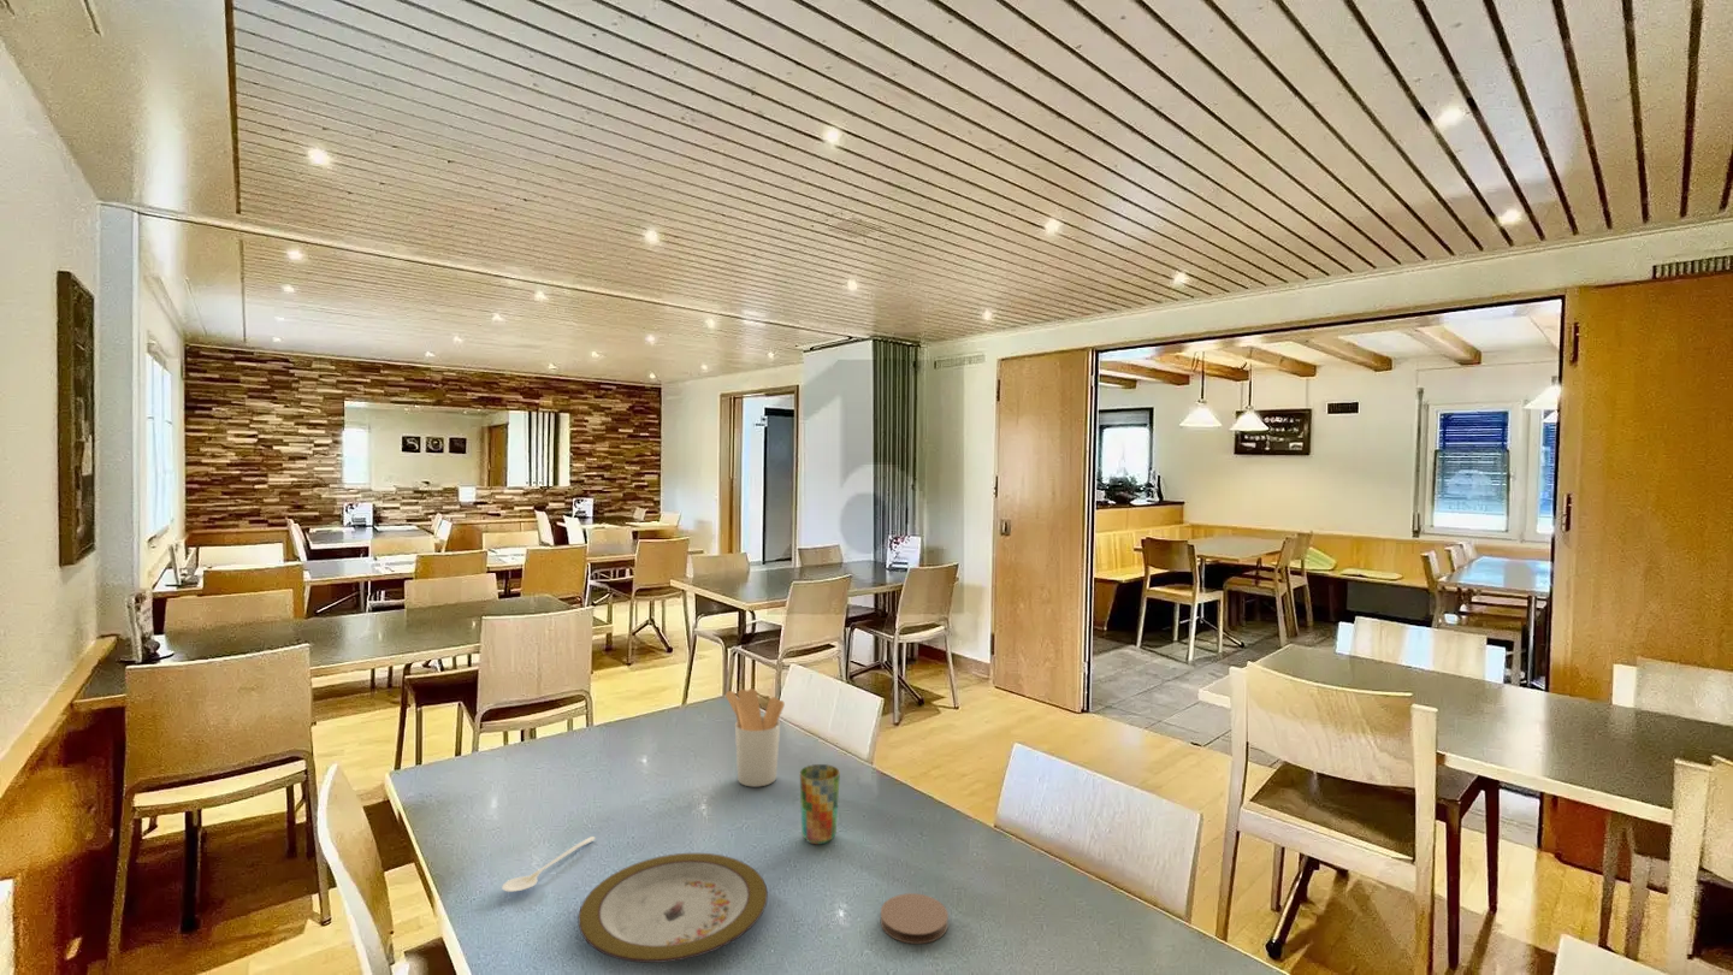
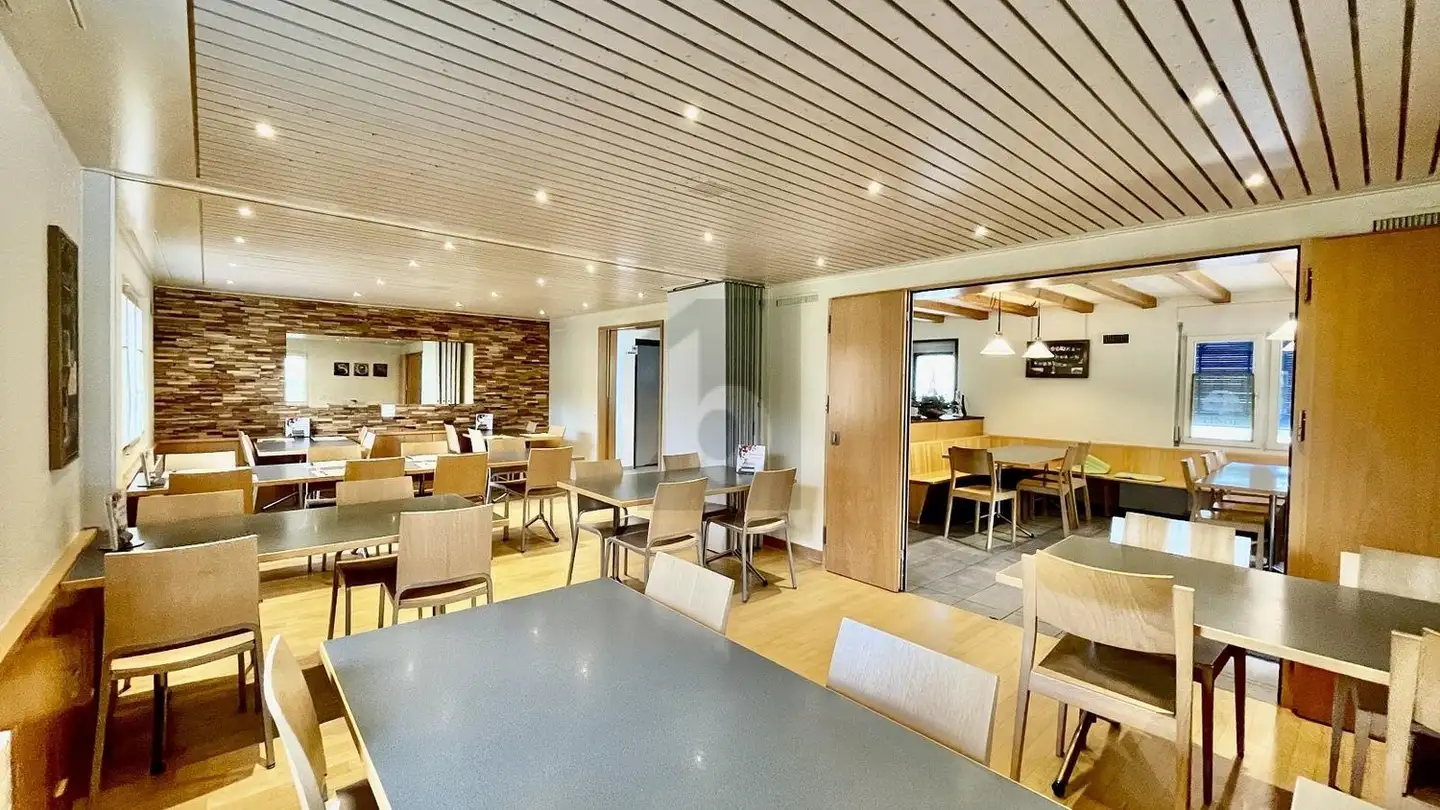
- plate (675, 906)
- coaster (913, 917)
- stirrer (552, 862)
- cup (818, 804)
- utensil holder (751, 733)
